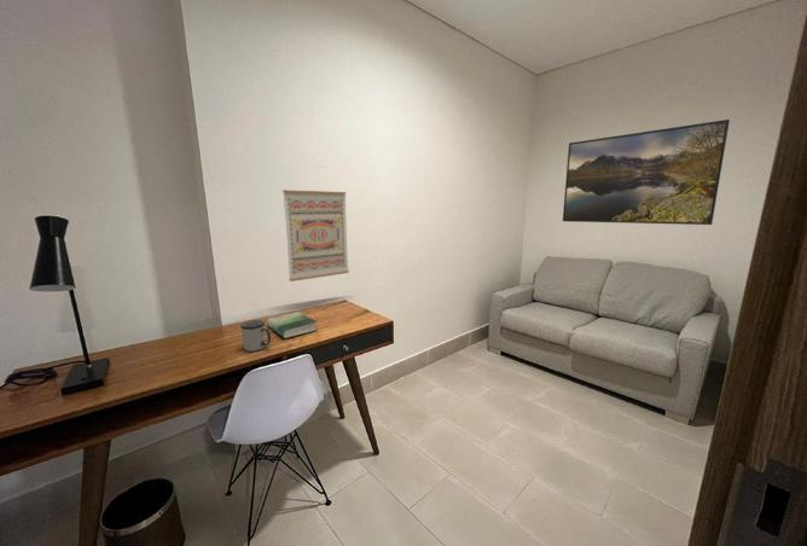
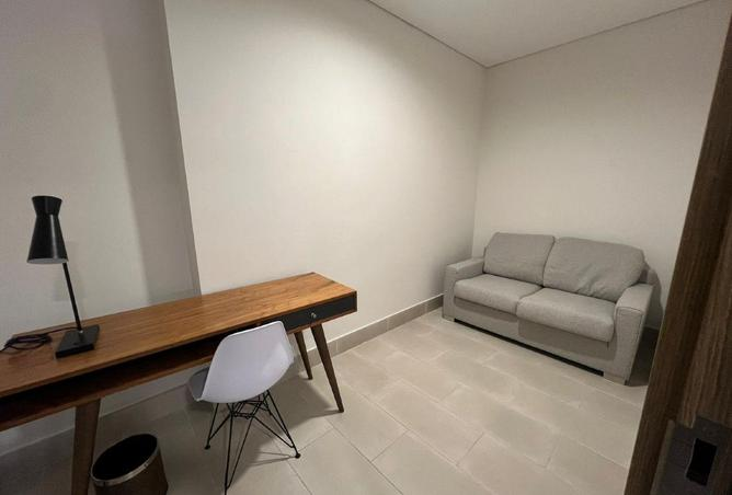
- wall art (318, 234)
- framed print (632, 179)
- book (291, 323)
- mug (255, 336)
